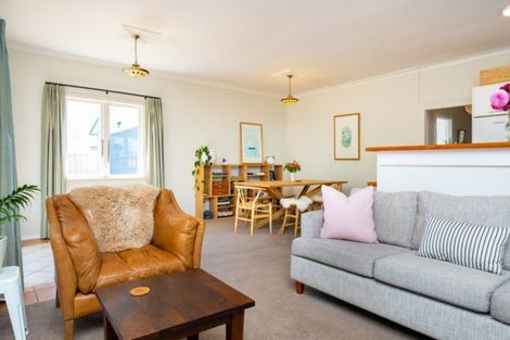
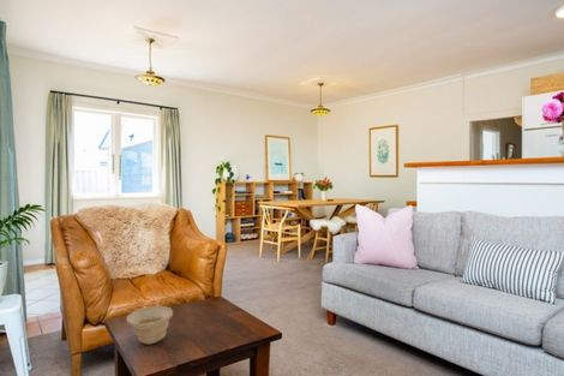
+ bowl (150, 326)
